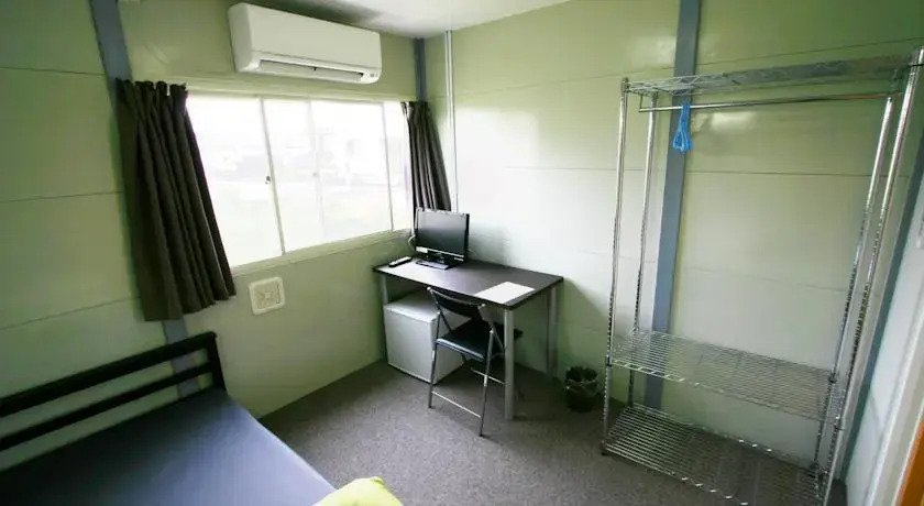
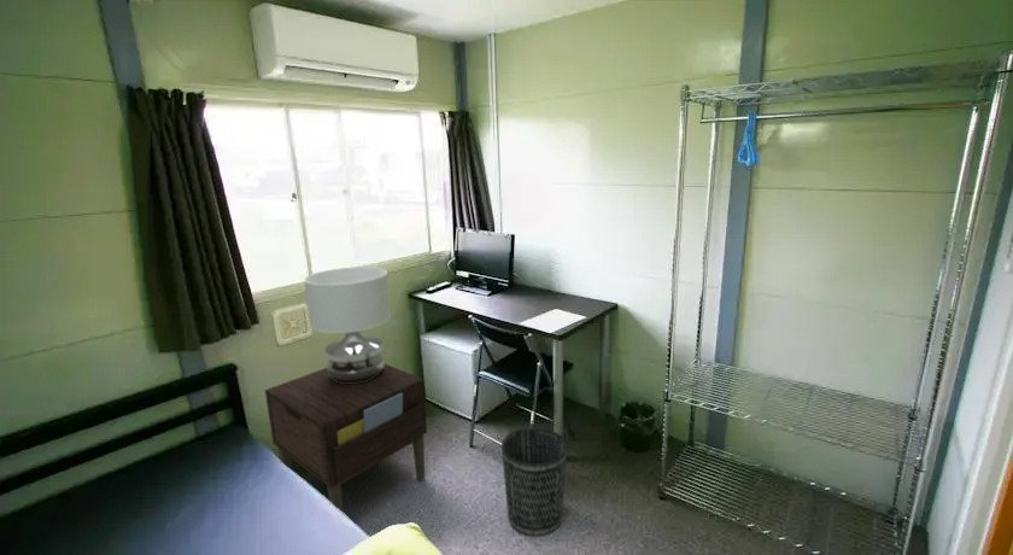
+ wastebasket (534, 480)
+ nightstand (352, 437)
+ table lamp (351, 326)
